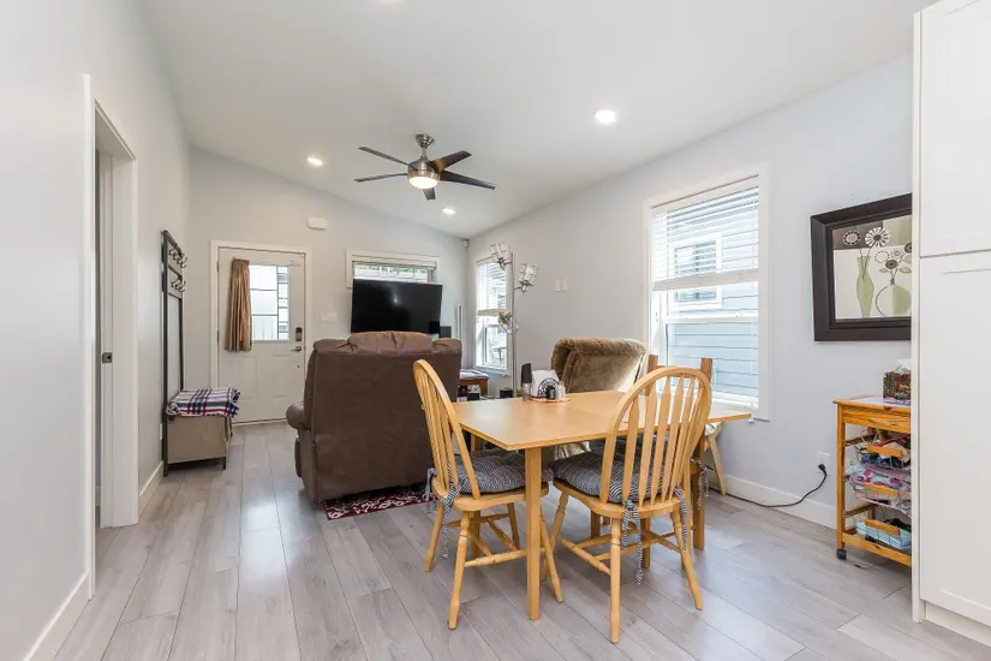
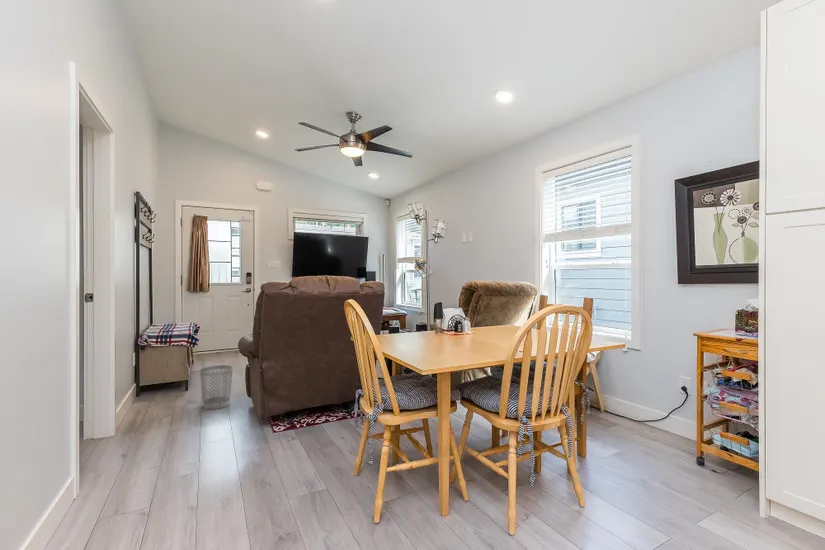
+ wastebasket (216, 387)
